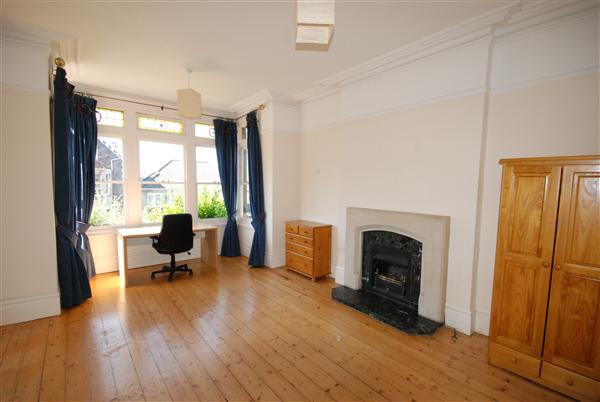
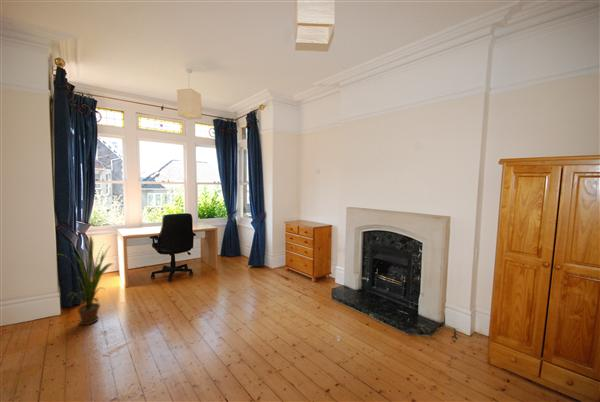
+ house plant (86, 280)
